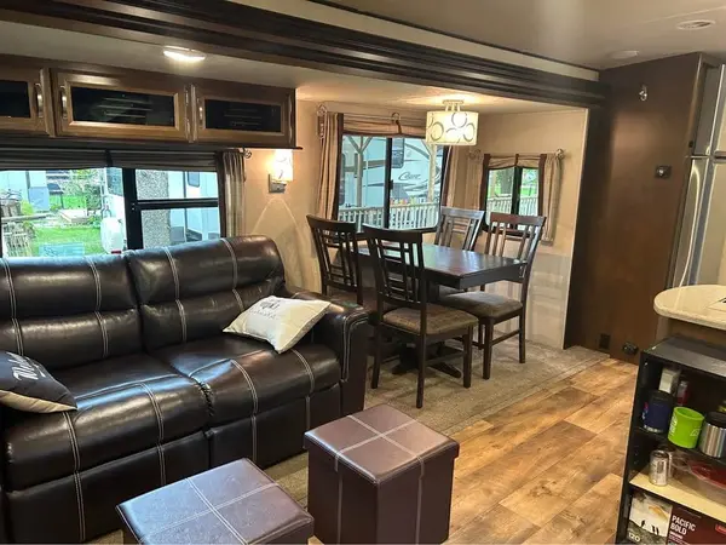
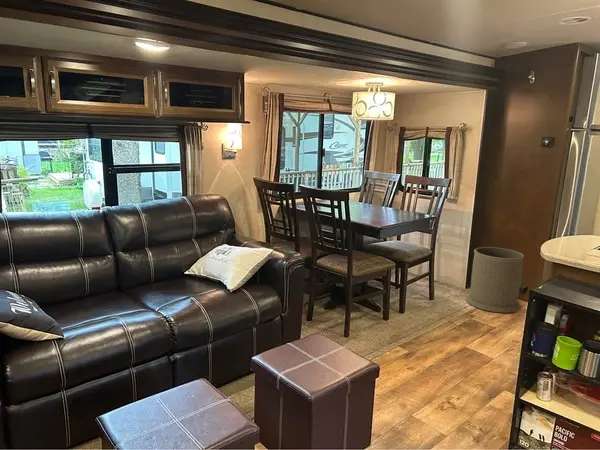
+ trash can (495, 278)
